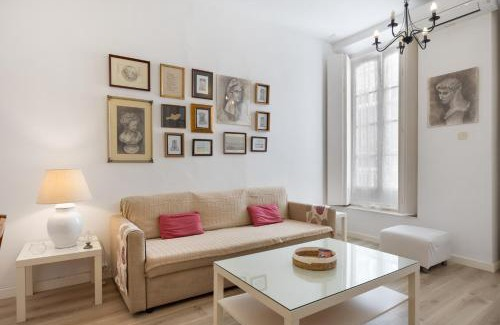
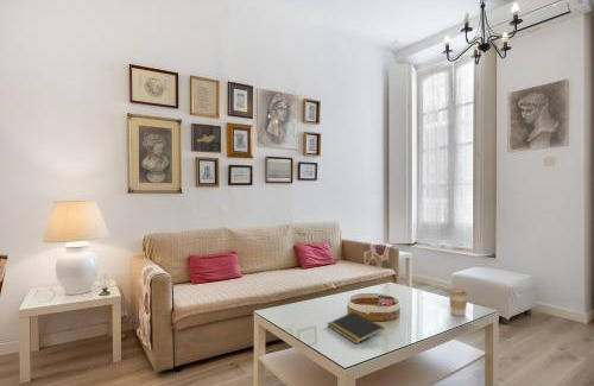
+ coffee cup (457, 300)
+ notepad (354, 325)
